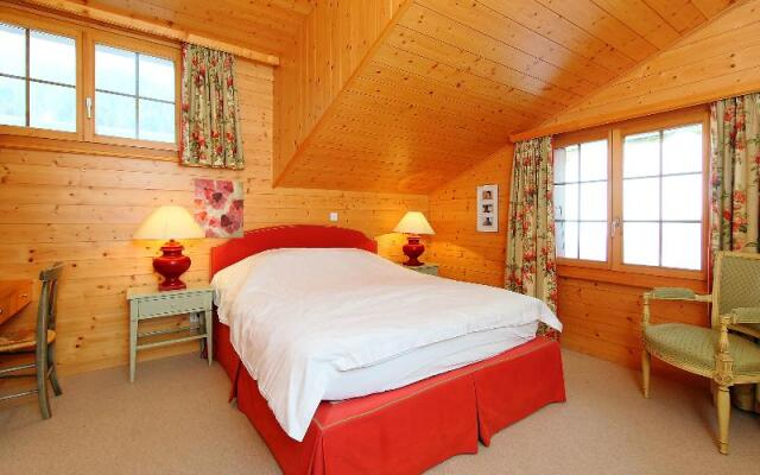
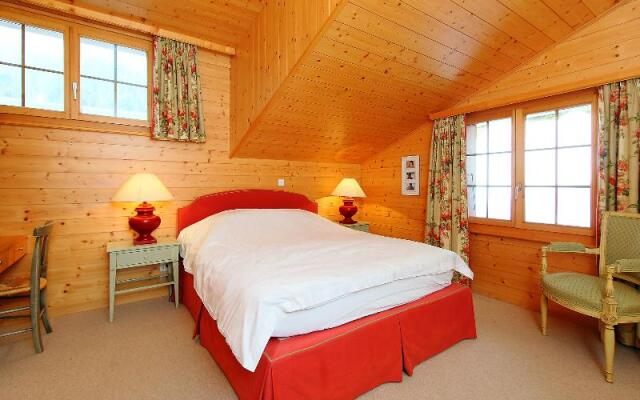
- wall art (218, 209)
